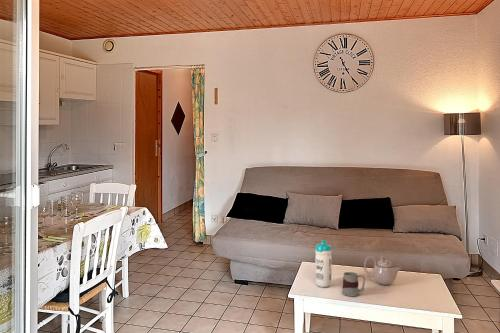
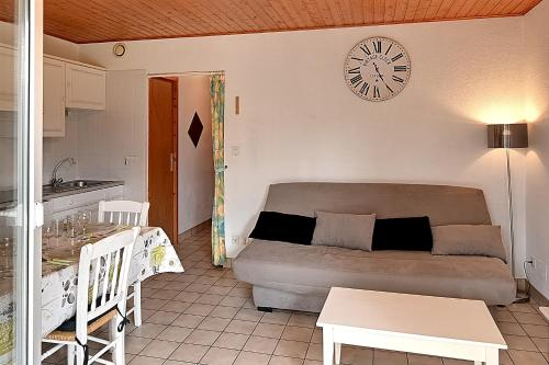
- mug (353, 283)
- water bottle (323, 262)
- teapot (382, 269)
